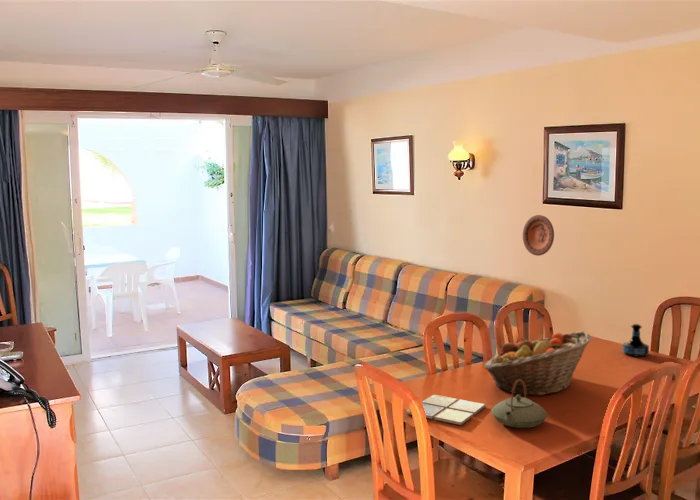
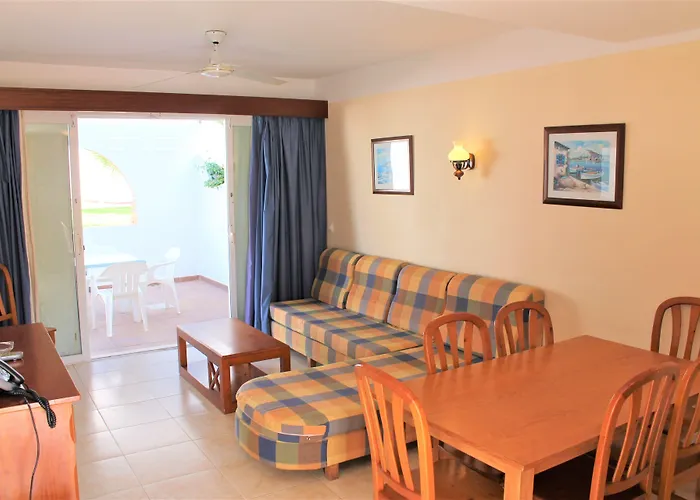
- tequila bottle (635, 339)
- teapot (517, 402)
- decorative plate (538, 235)
- drink coaster (446, 408)
- fruit basket (537, 358)
